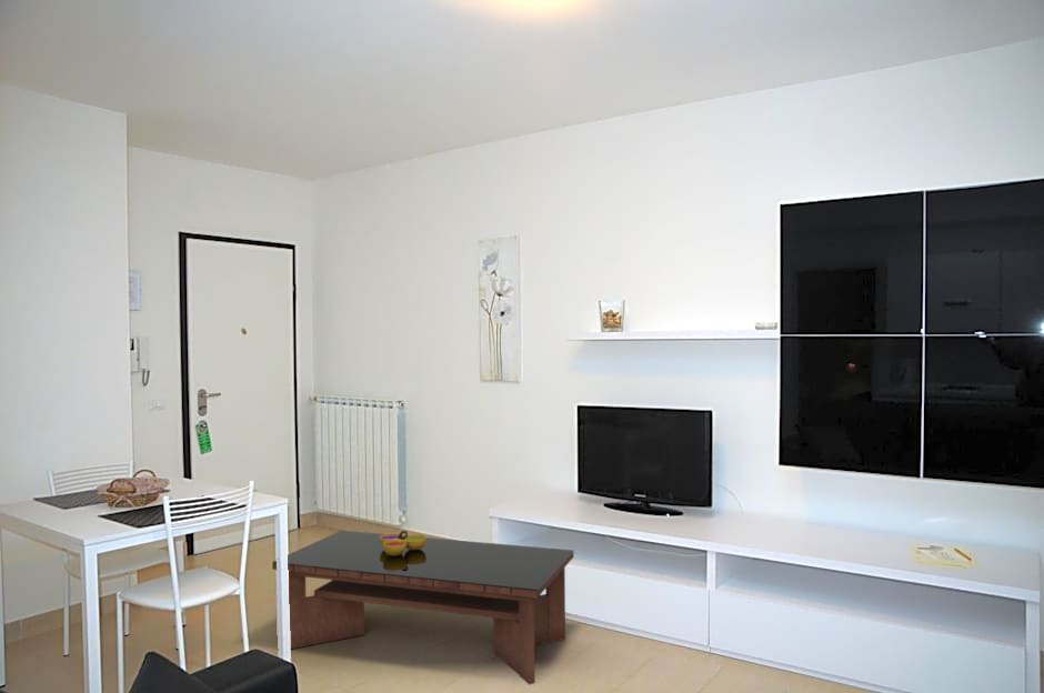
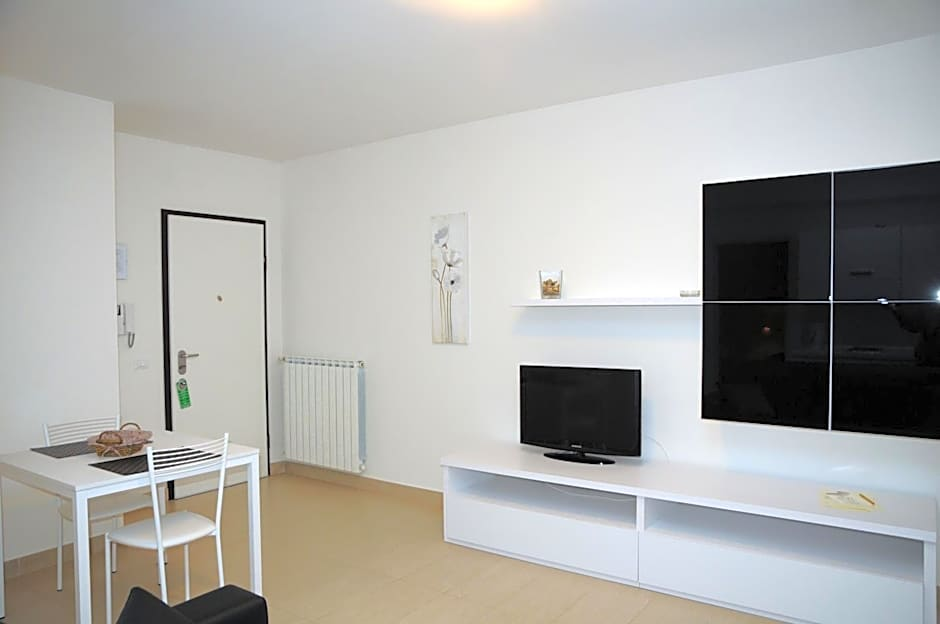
- decorative bowl (399, 541)
- coffee table (426, 599)
